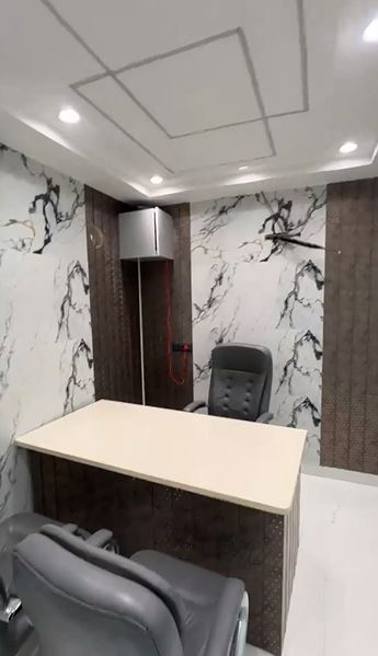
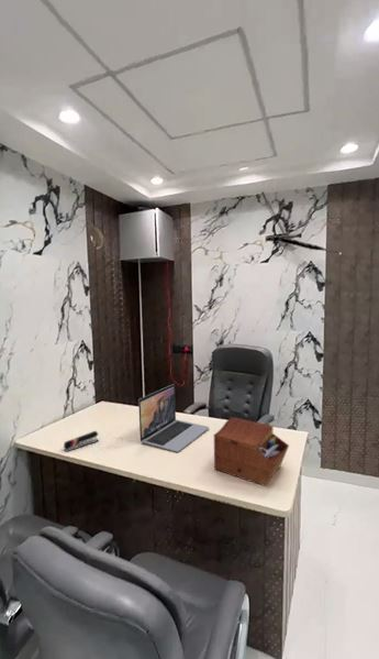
+ laptop (175, 415)
+ sewing box (250, 449)
+ stapler (81, 440)
